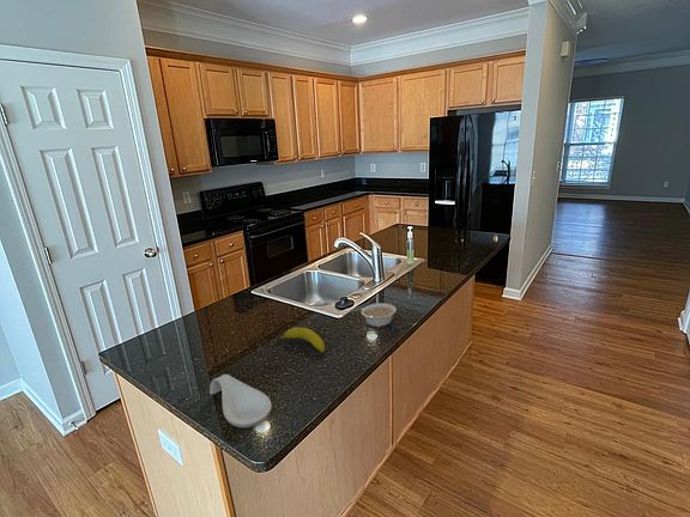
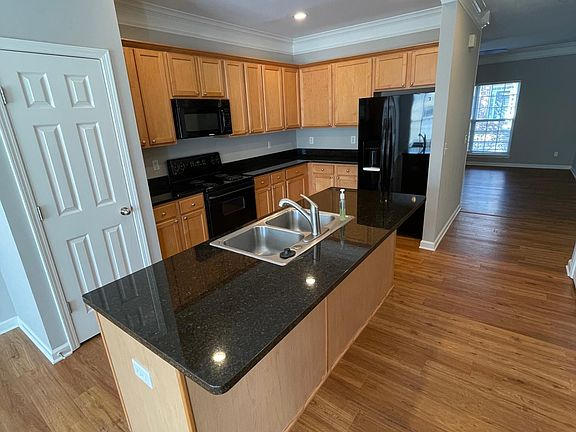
- legume (377, 315)
- fruit (304, 337)
- spoon rest (235, 397)
